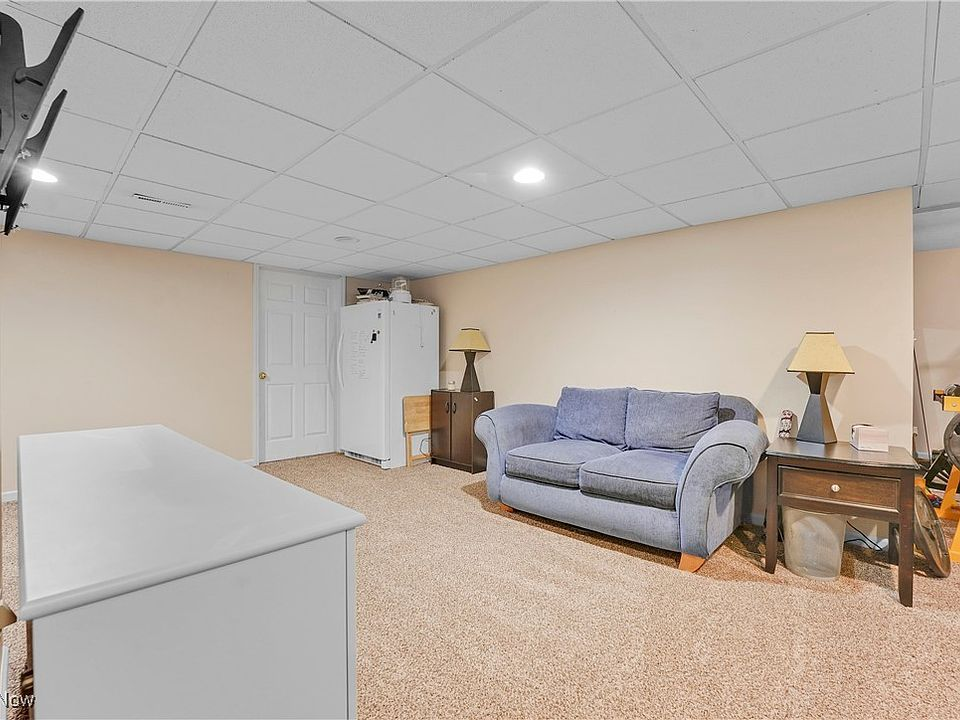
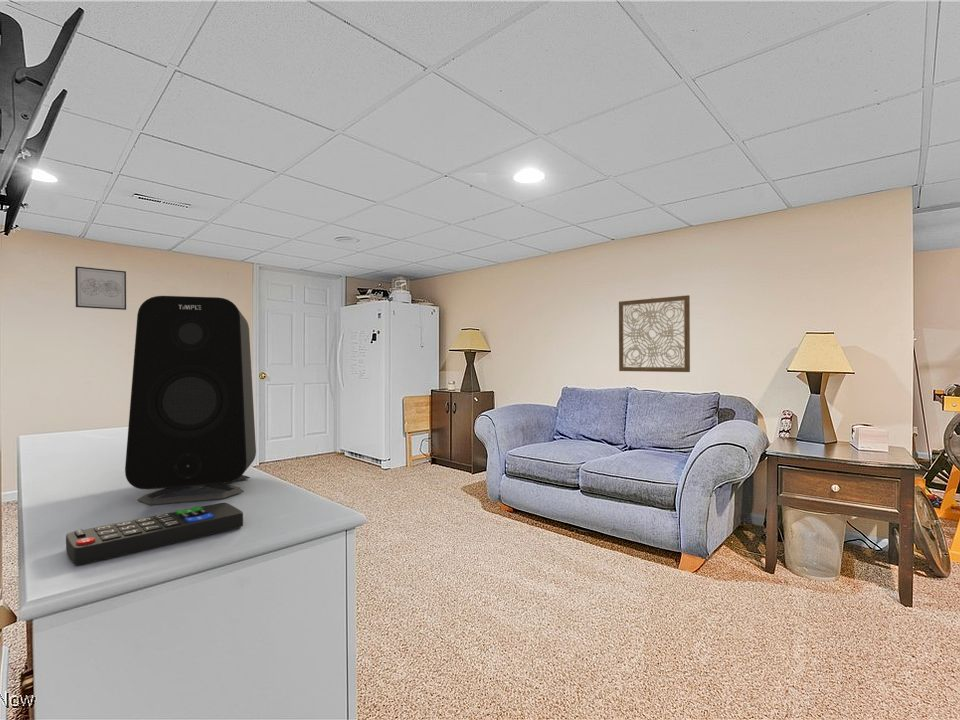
+ wall art (653, 337)
+ wall art (101, 288)
+ remote control (160, 528)
+ speaker (197, 394)
